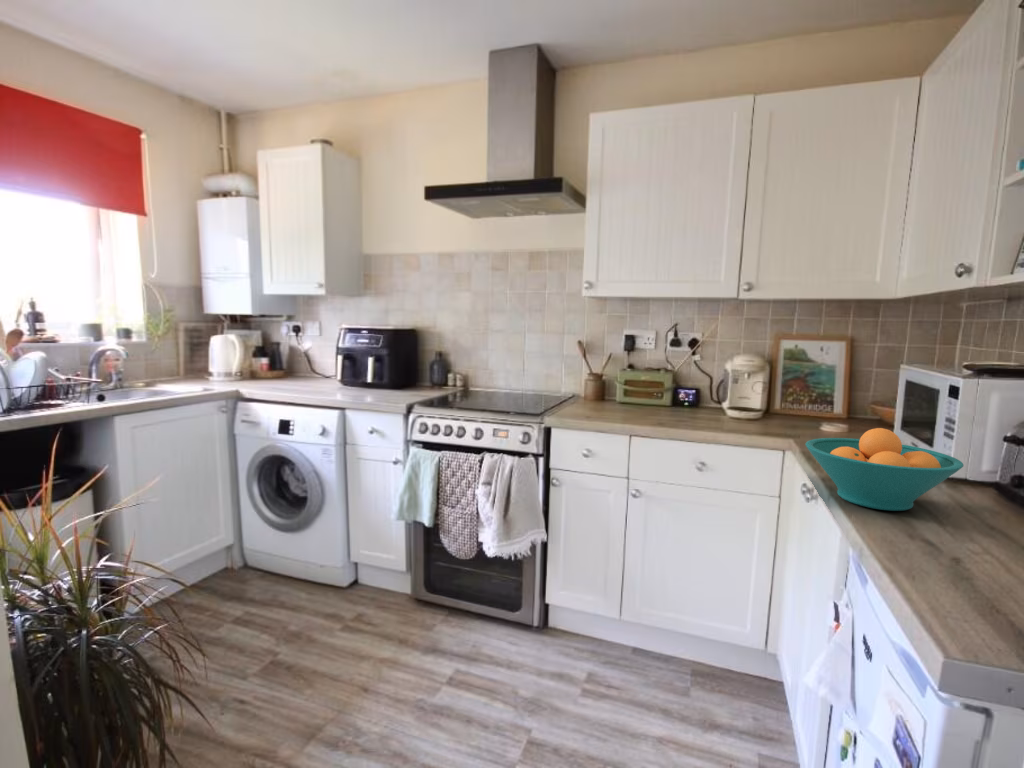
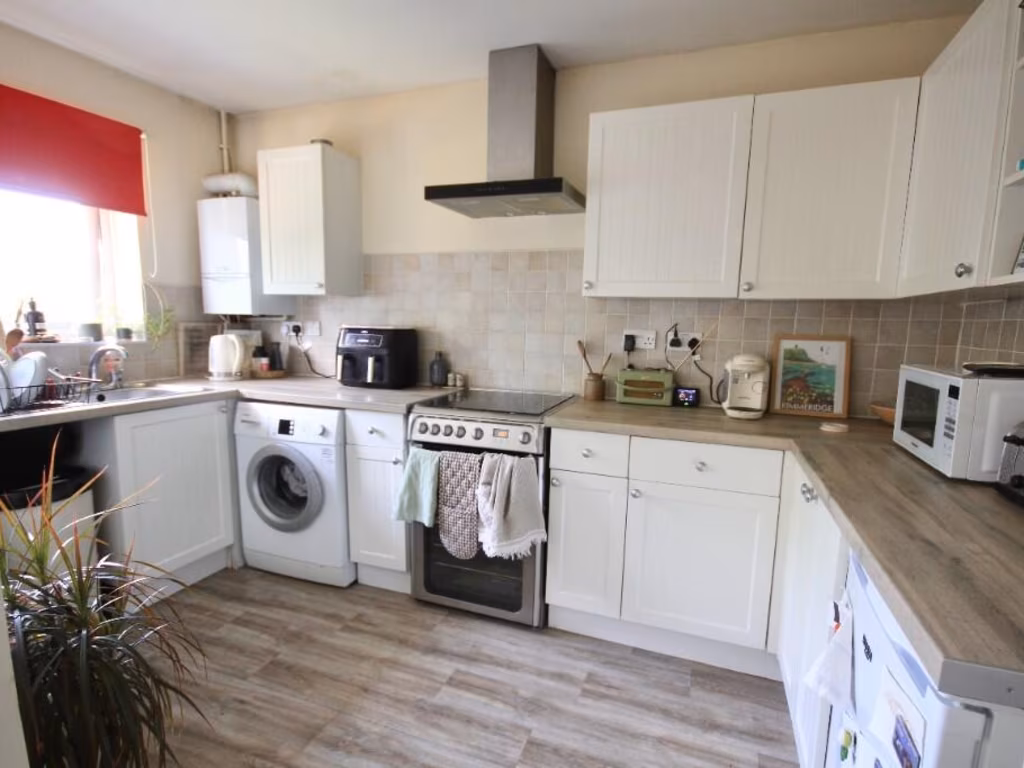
- fruit bowl (877, 465)
